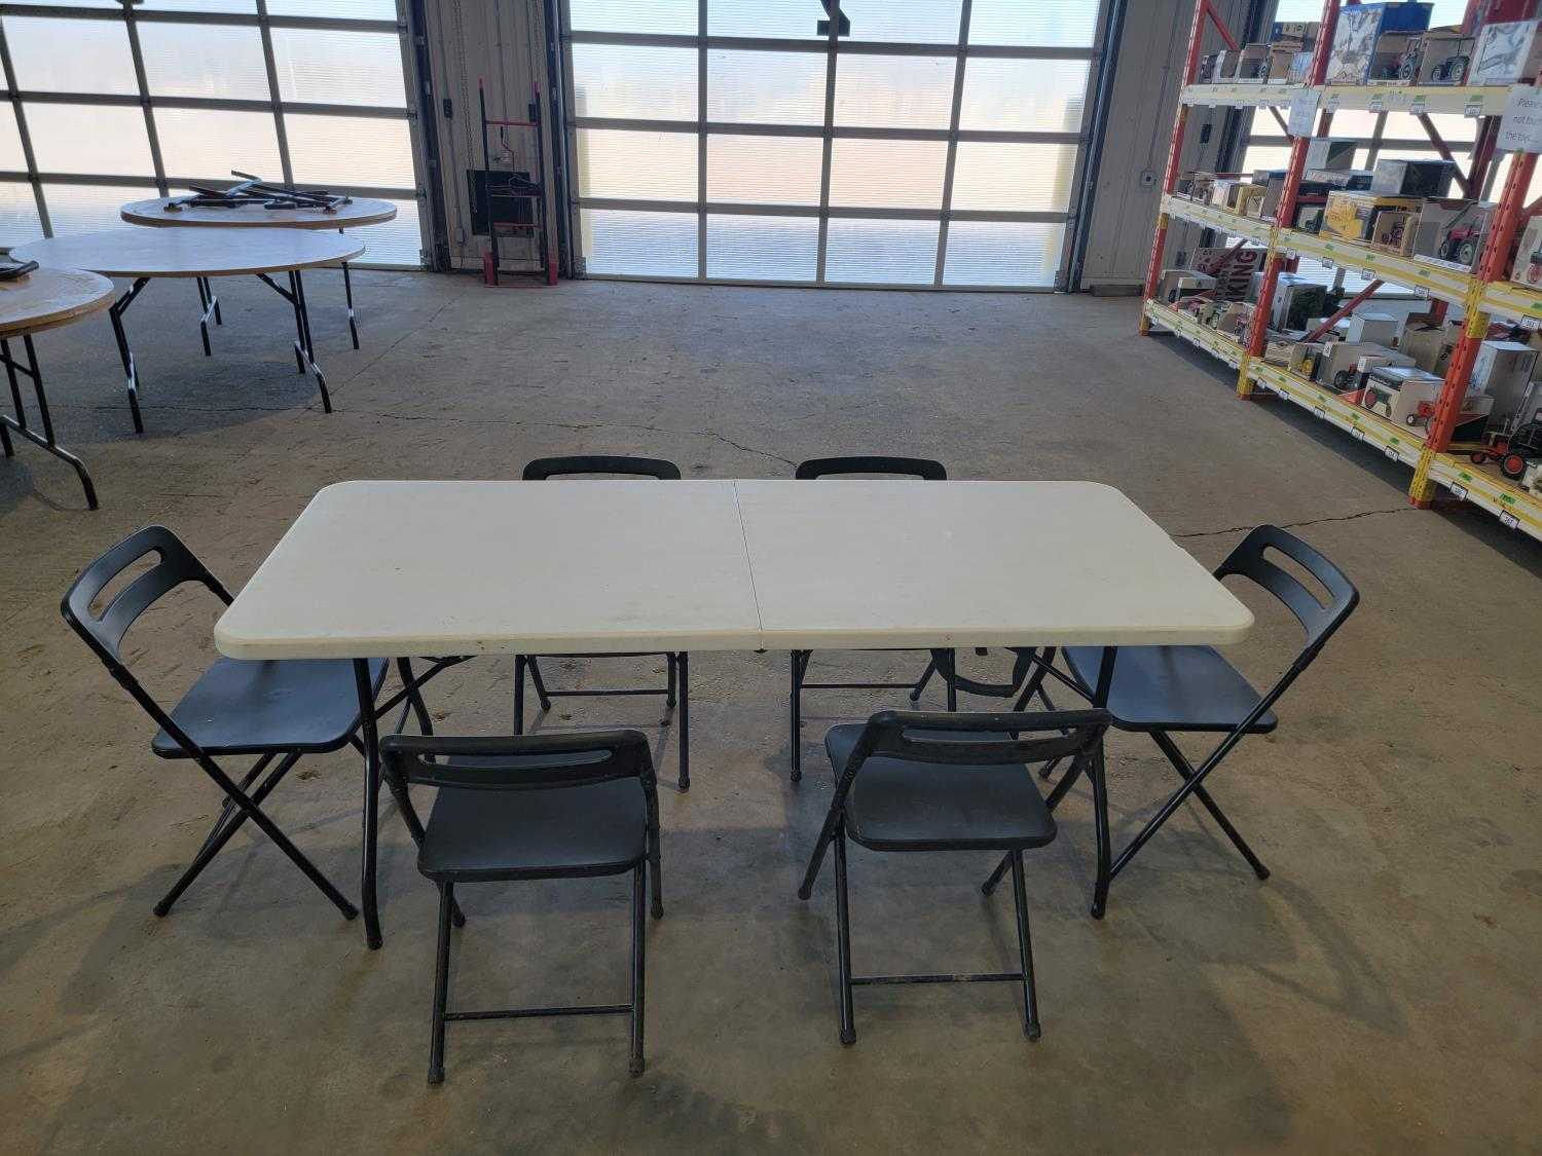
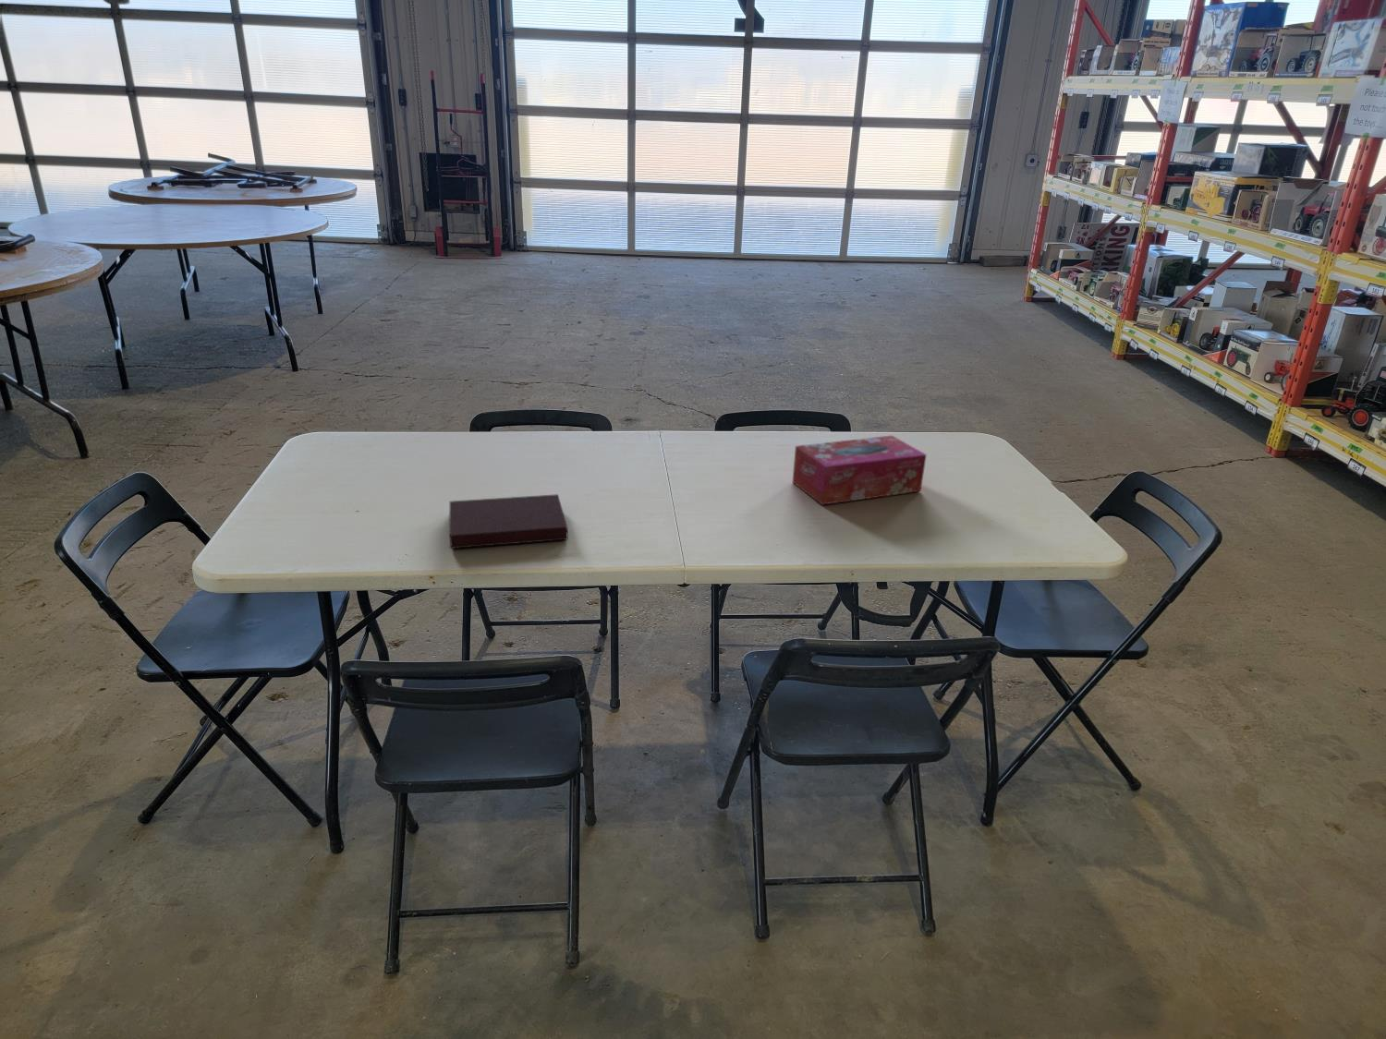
+ tissue box (859, 468)
+ notebook (507, 520)
